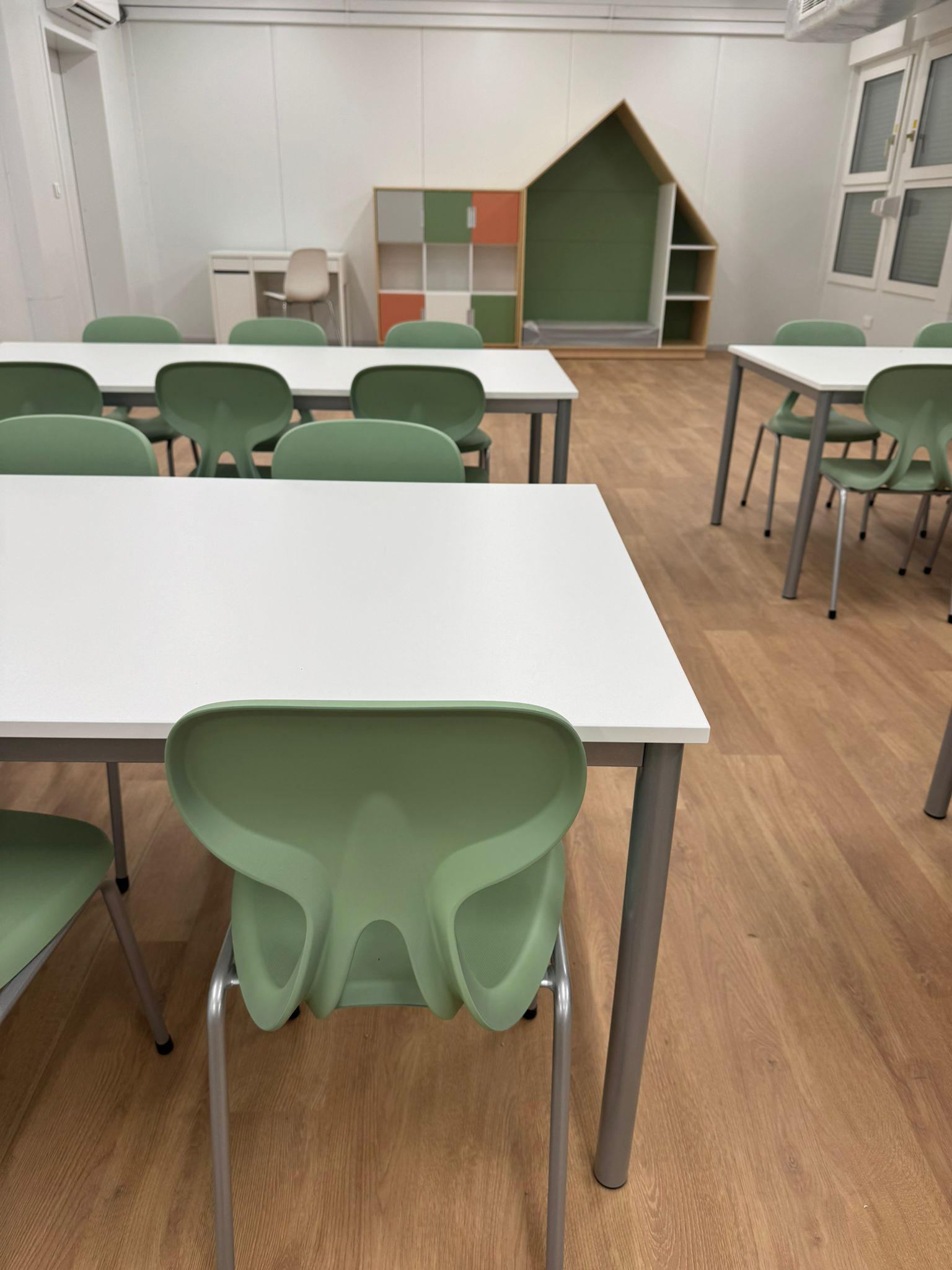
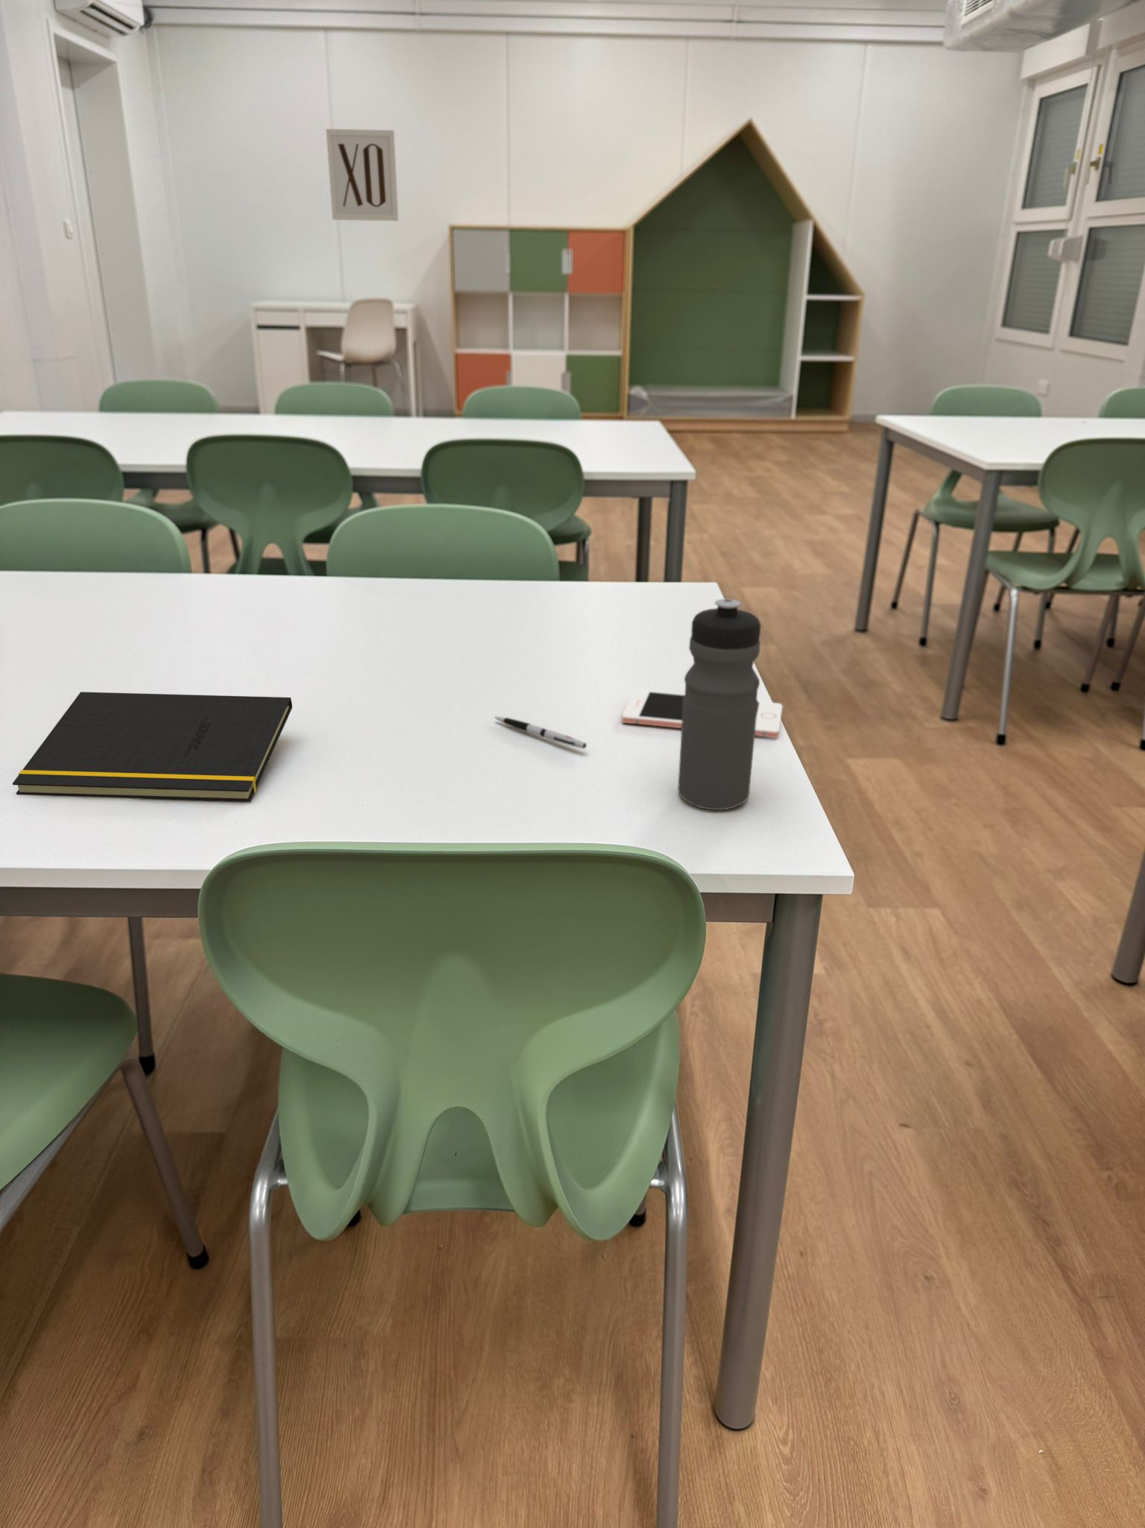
+ water bottle (720, 701)
+ cell phone (682, 712)
+ pen (538, 730)
+ wall art (362, 176)
+ notepad (160, 744)
